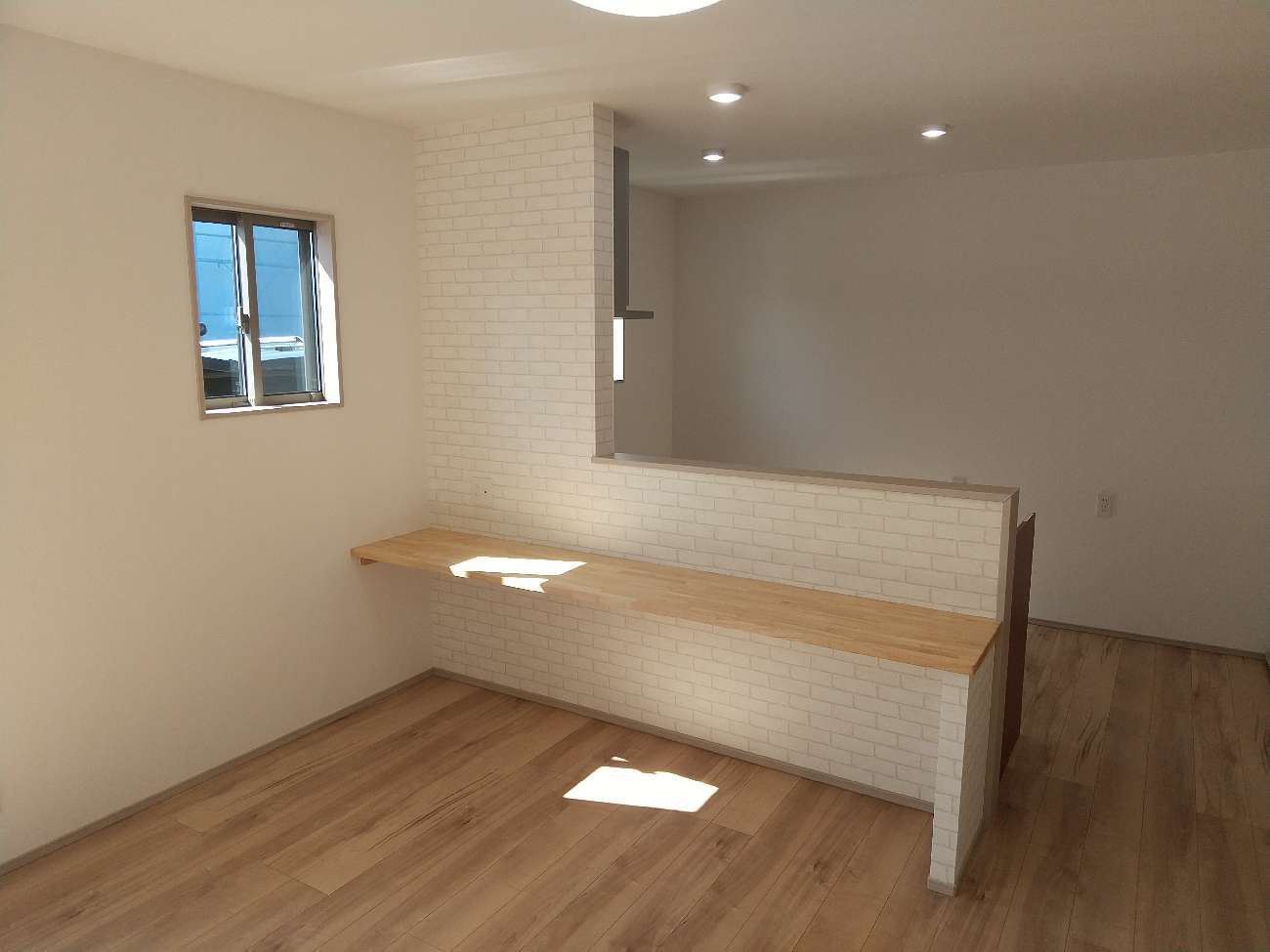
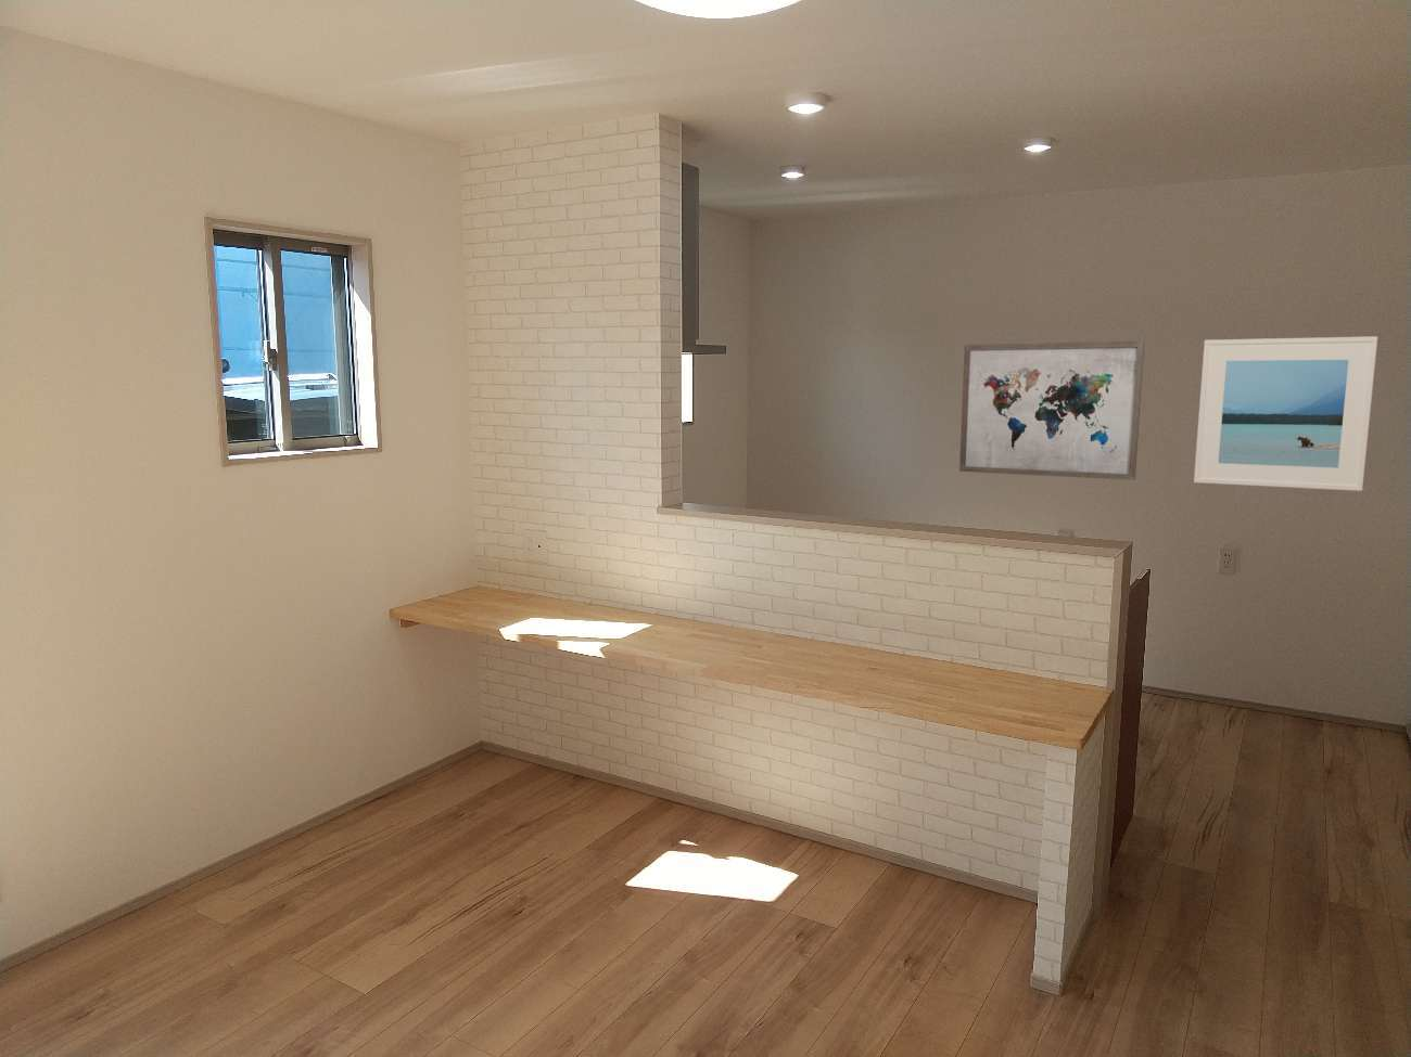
+ wall art (1047, 410)
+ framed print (1281, 413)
